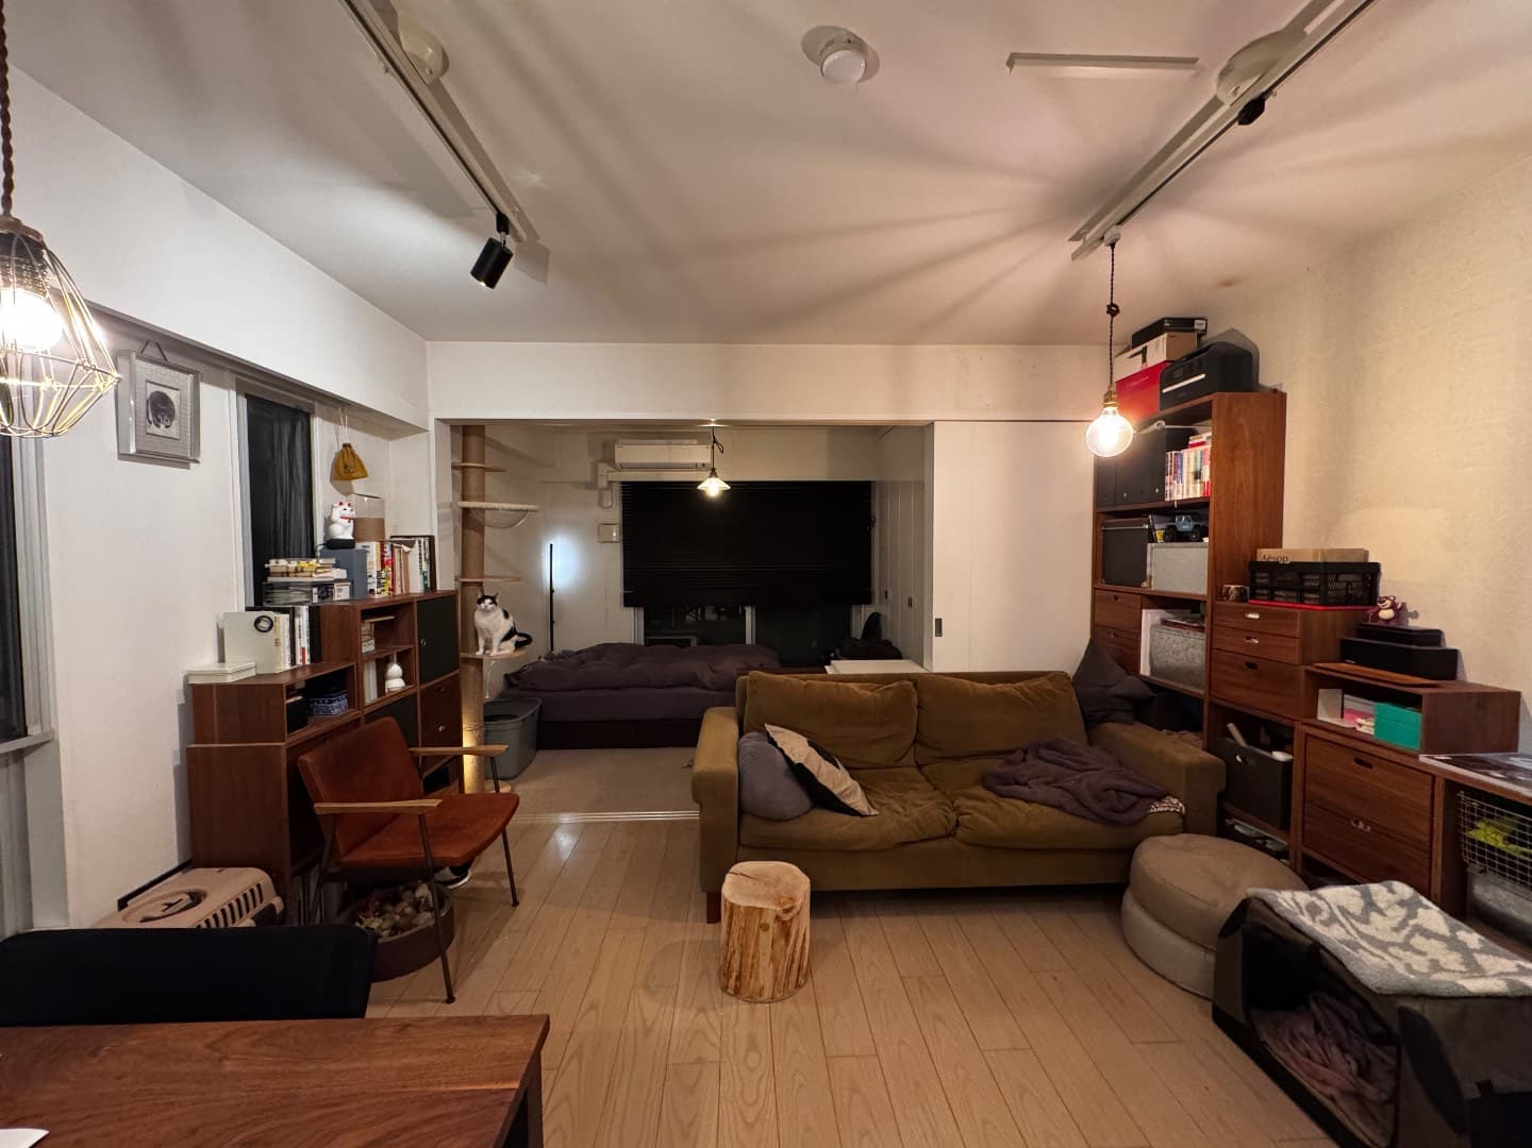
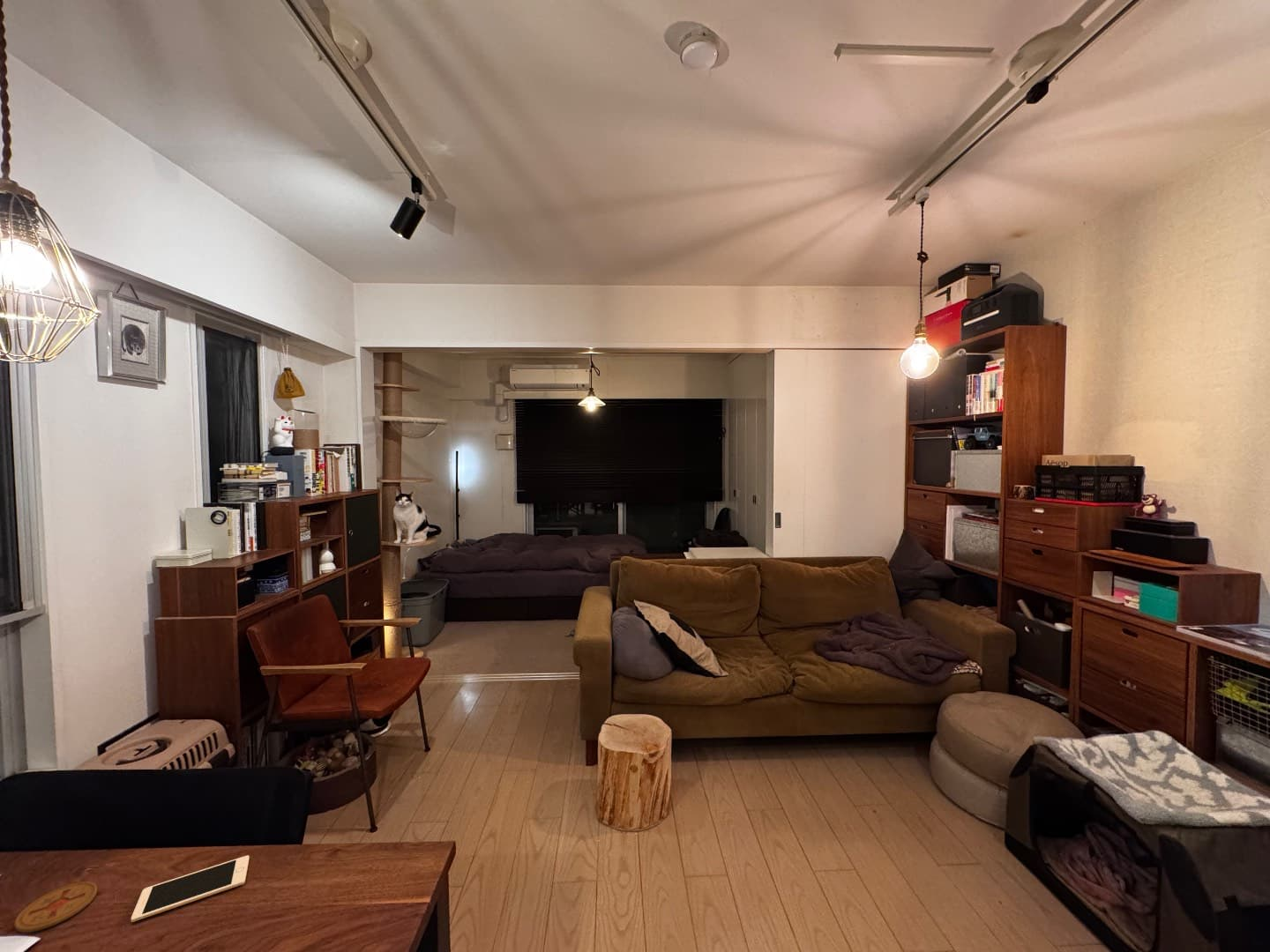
+ coaster (57, 905)
+ cell phone (194, 886)
